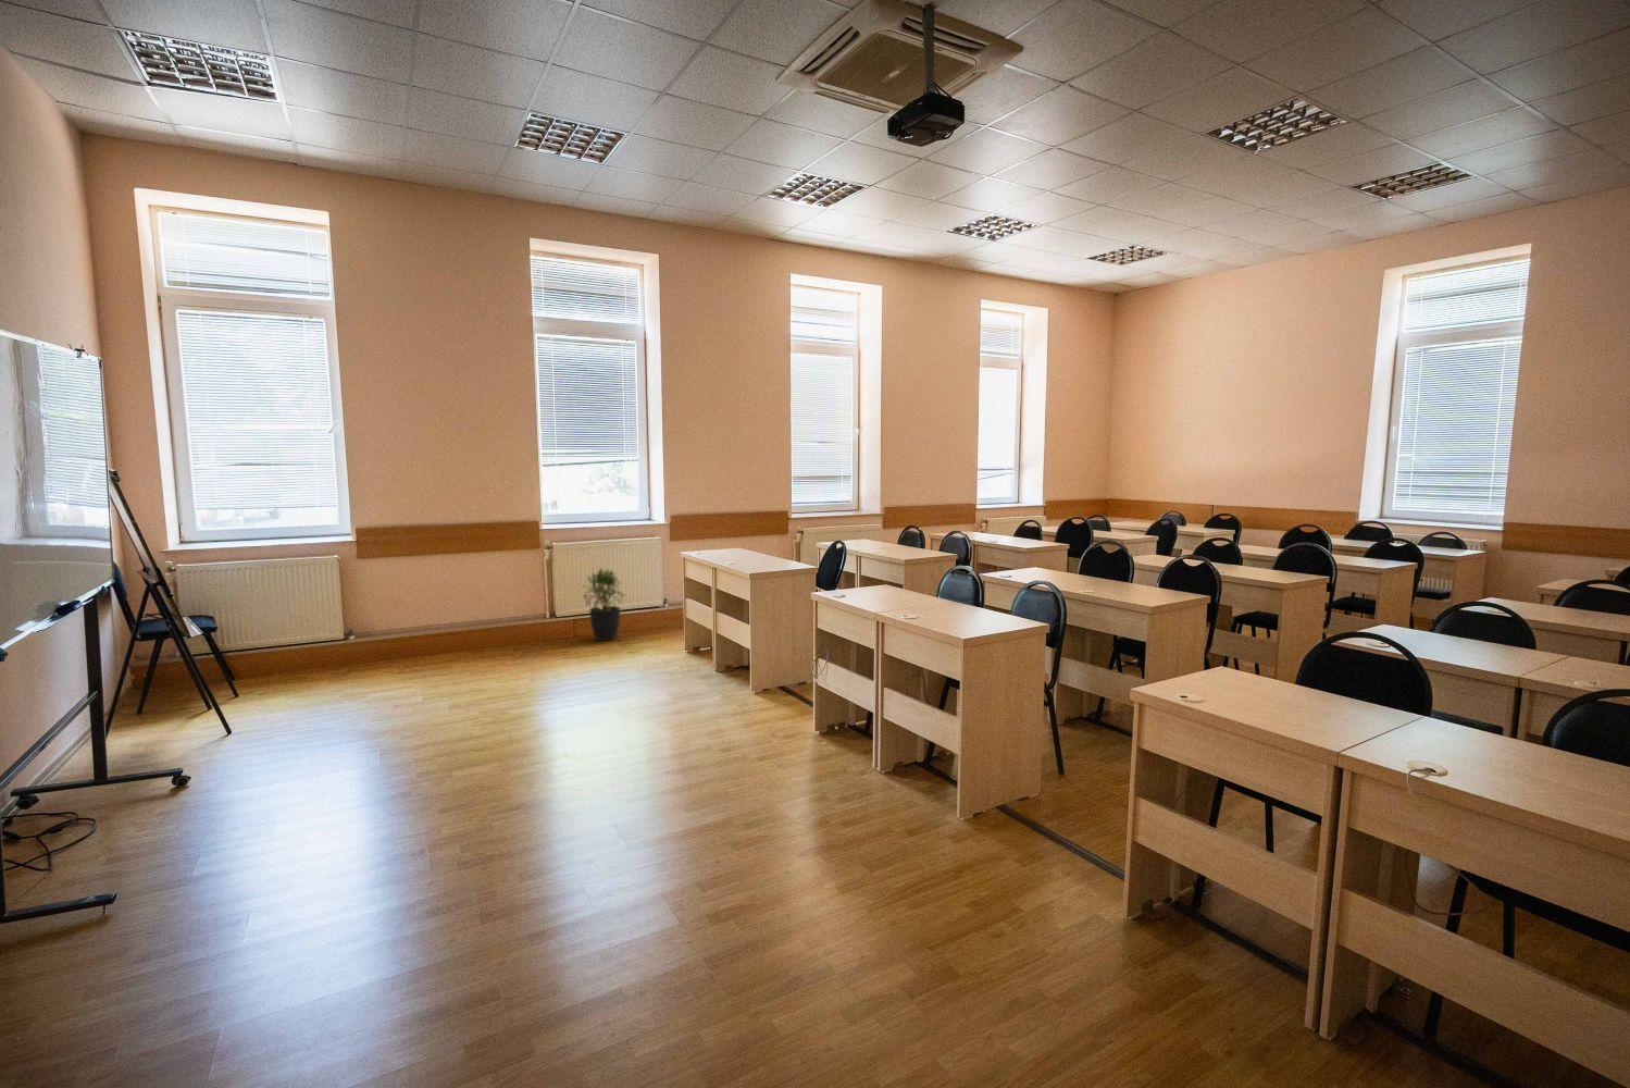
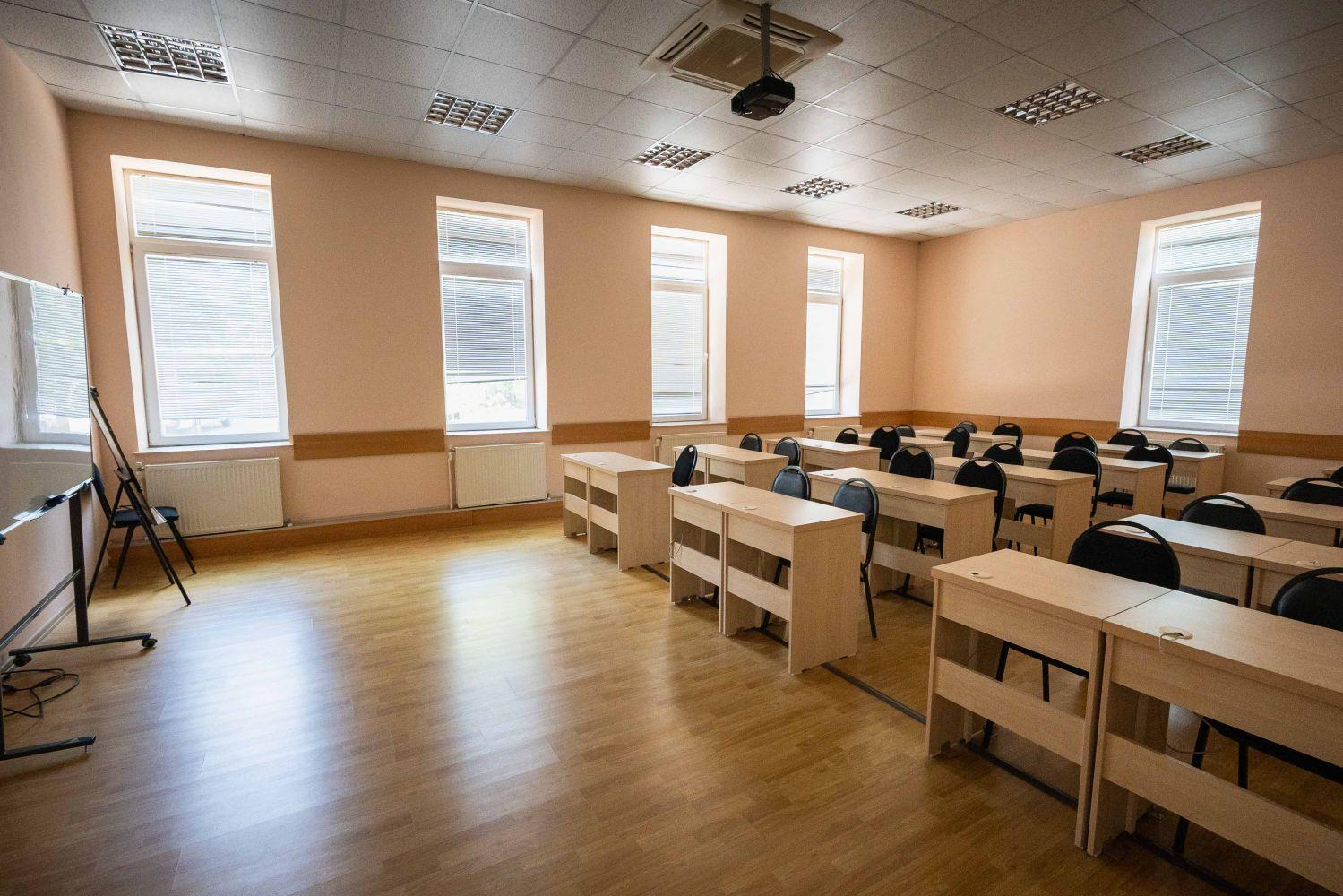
- potted plant (601, 602)
